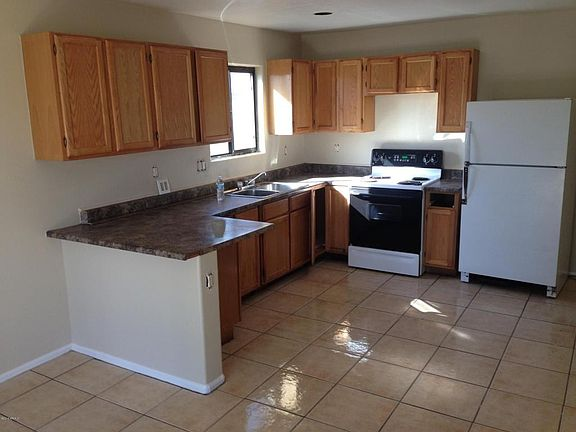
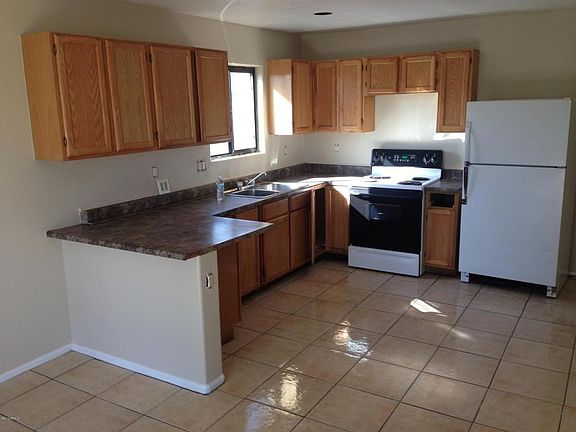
- mug (216, 228)
